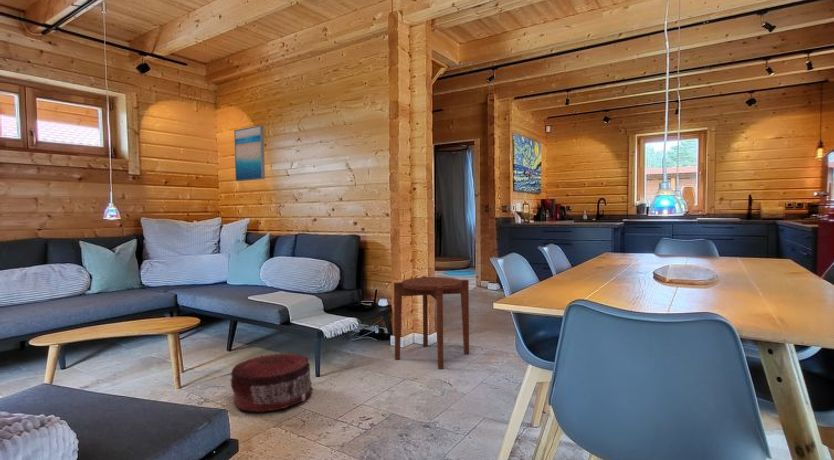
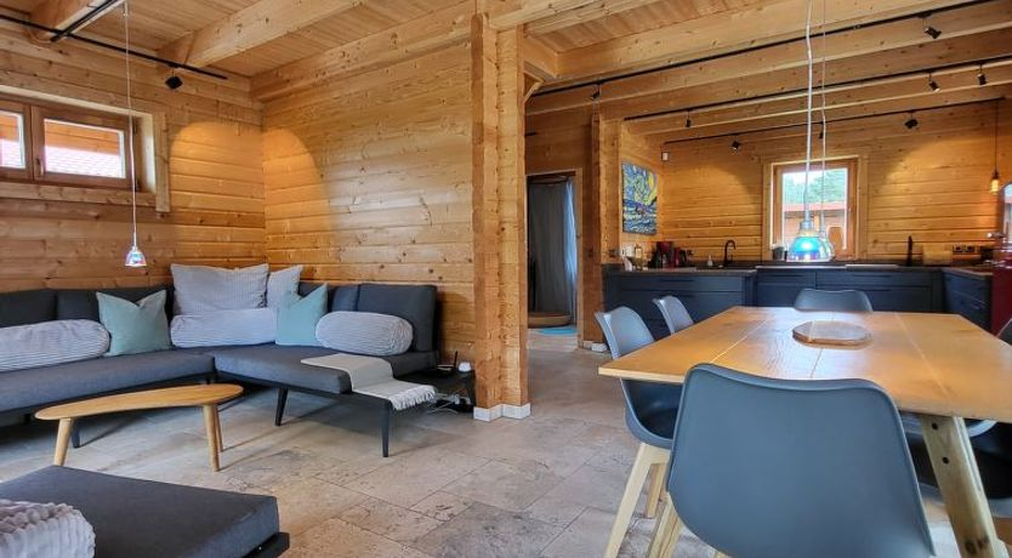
- side table (427, 318)
- pouf (273, 378)
- wall art (249, 154)
